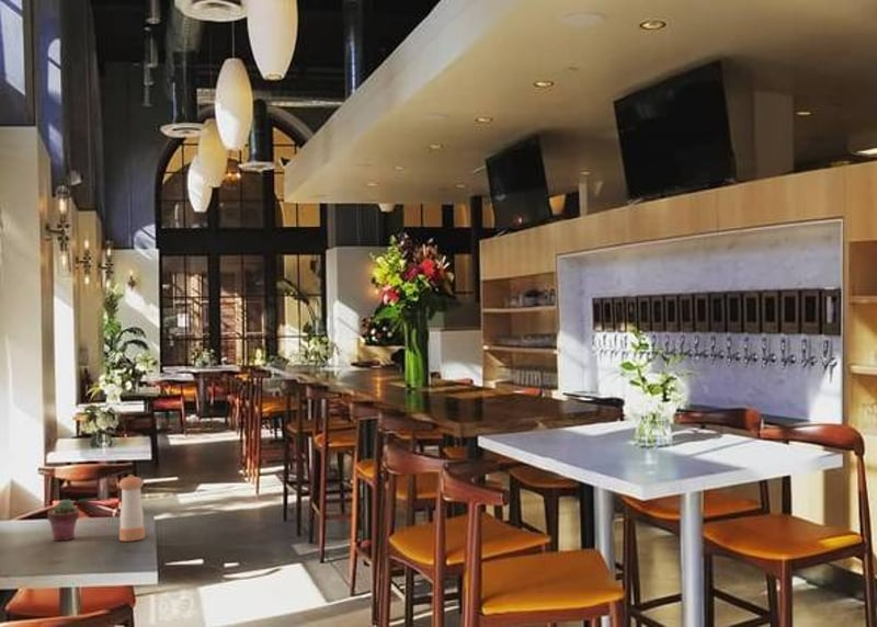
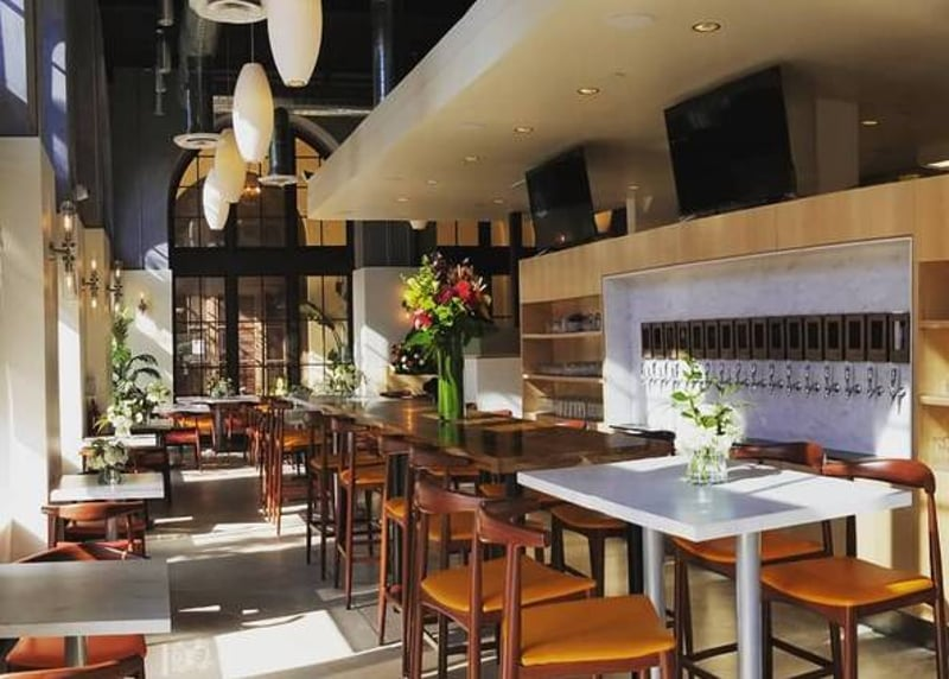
- potted succulent (64, 518)
- pepper shaker (130, 506)
